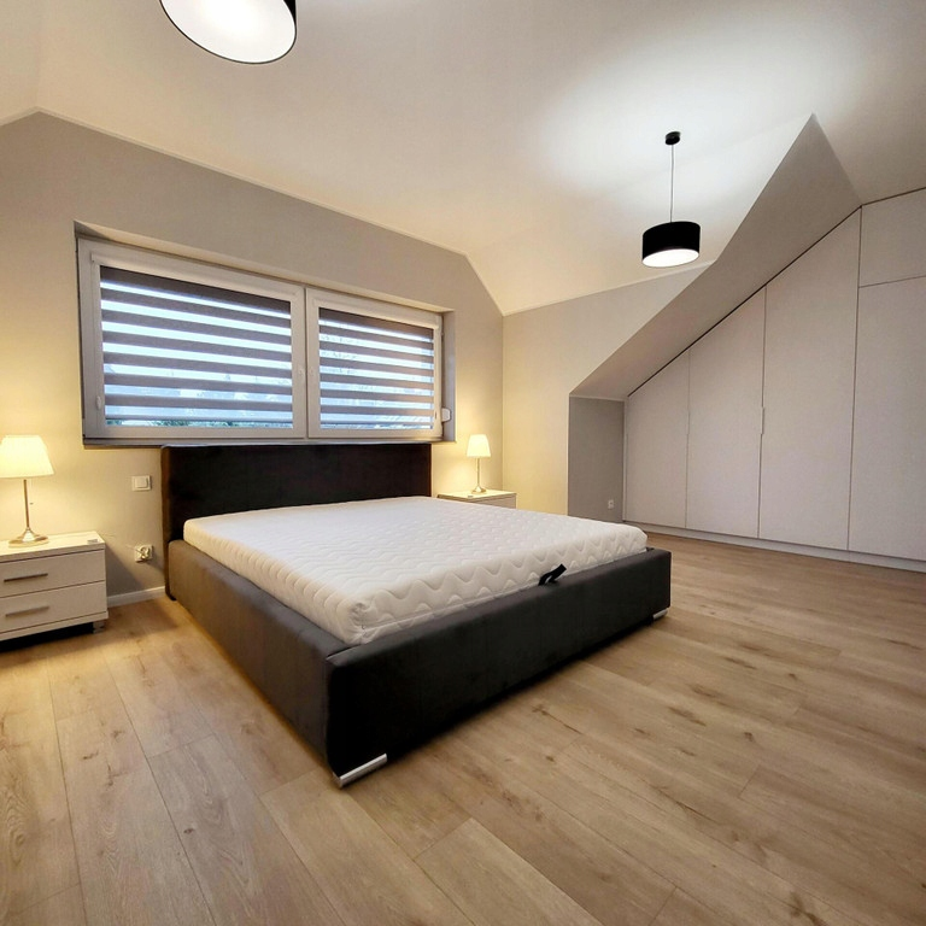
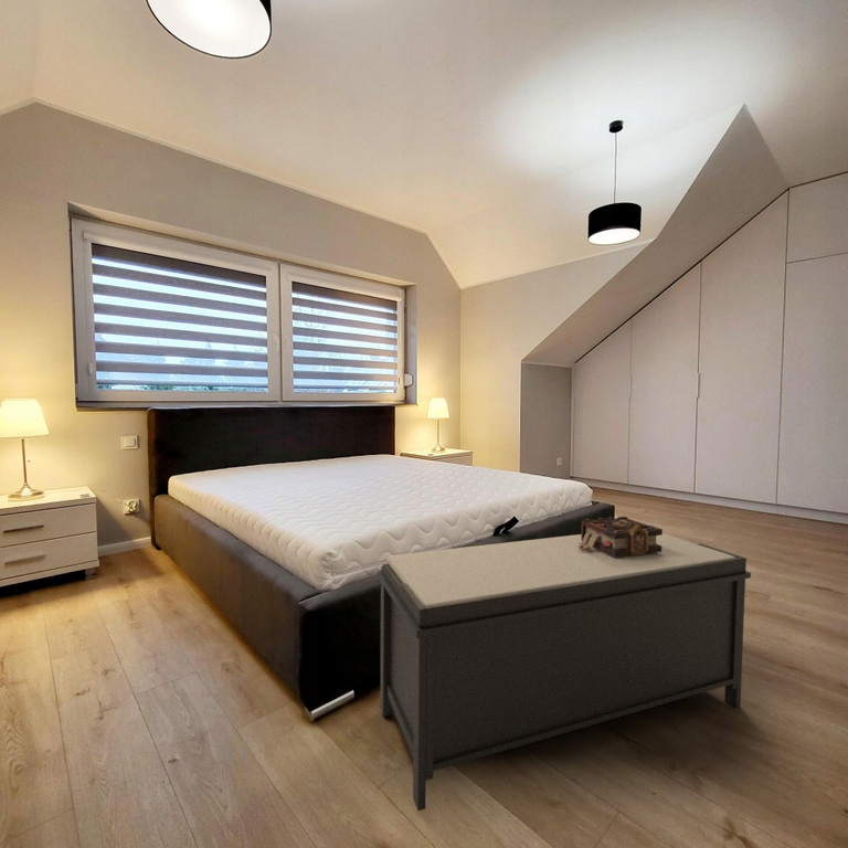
+ bench (563, 633)
+ spell book (612, 532)
